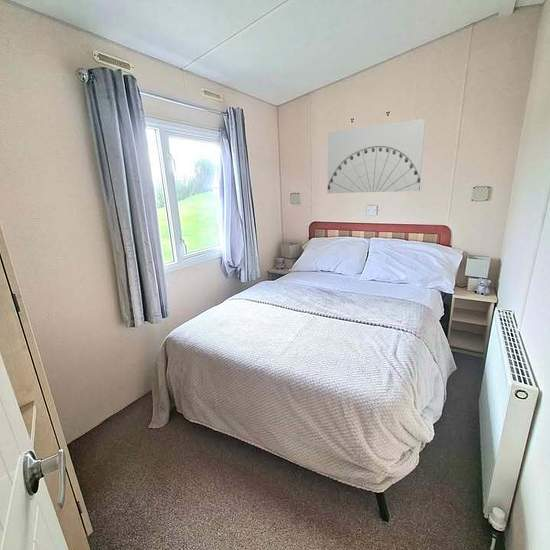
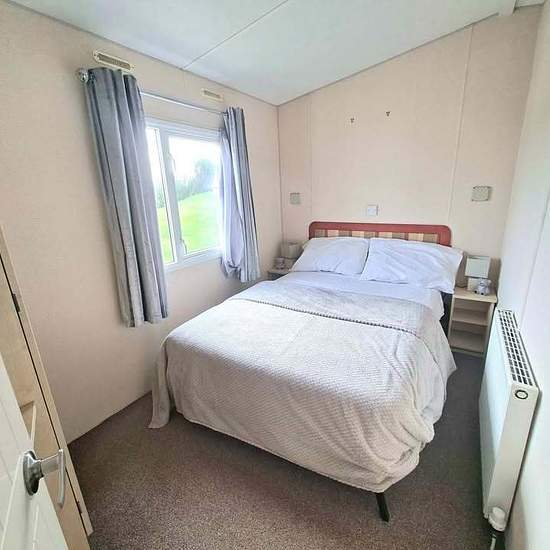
- wall art (371, 160)
